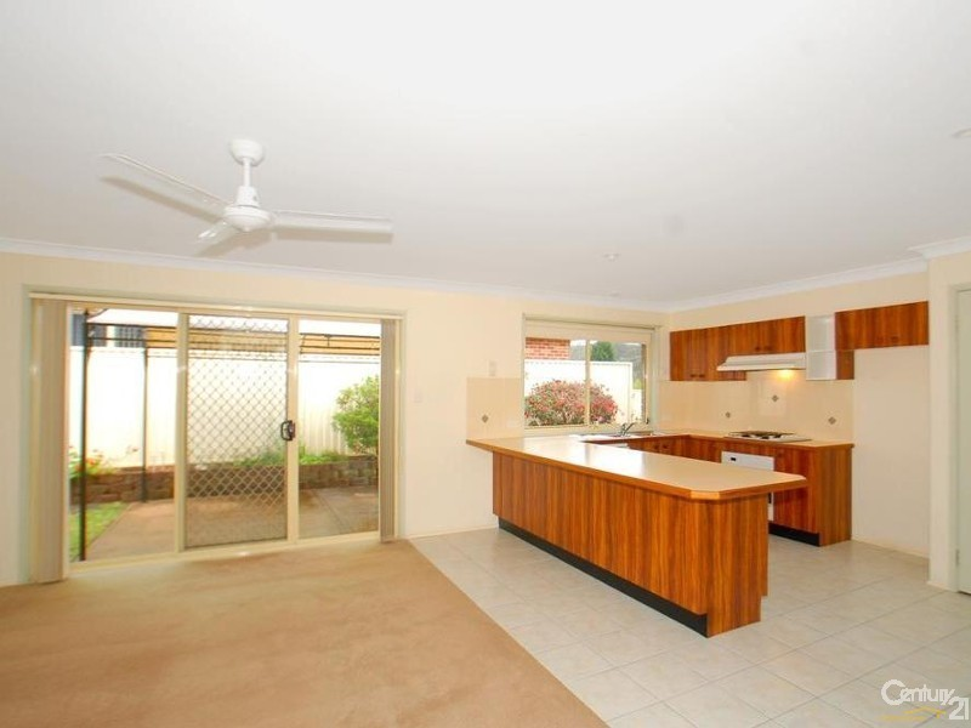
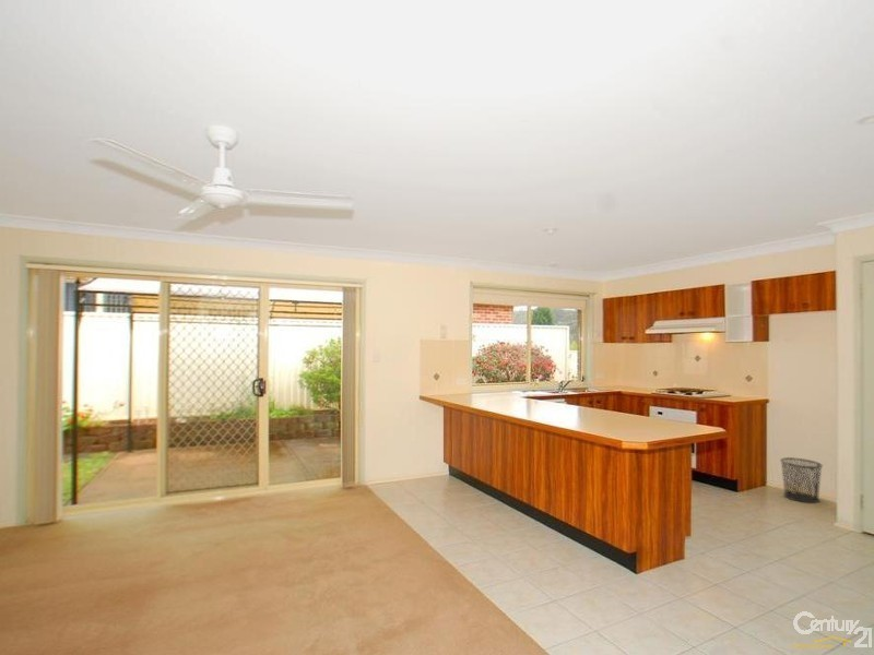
+ waste bin (801, 479)
